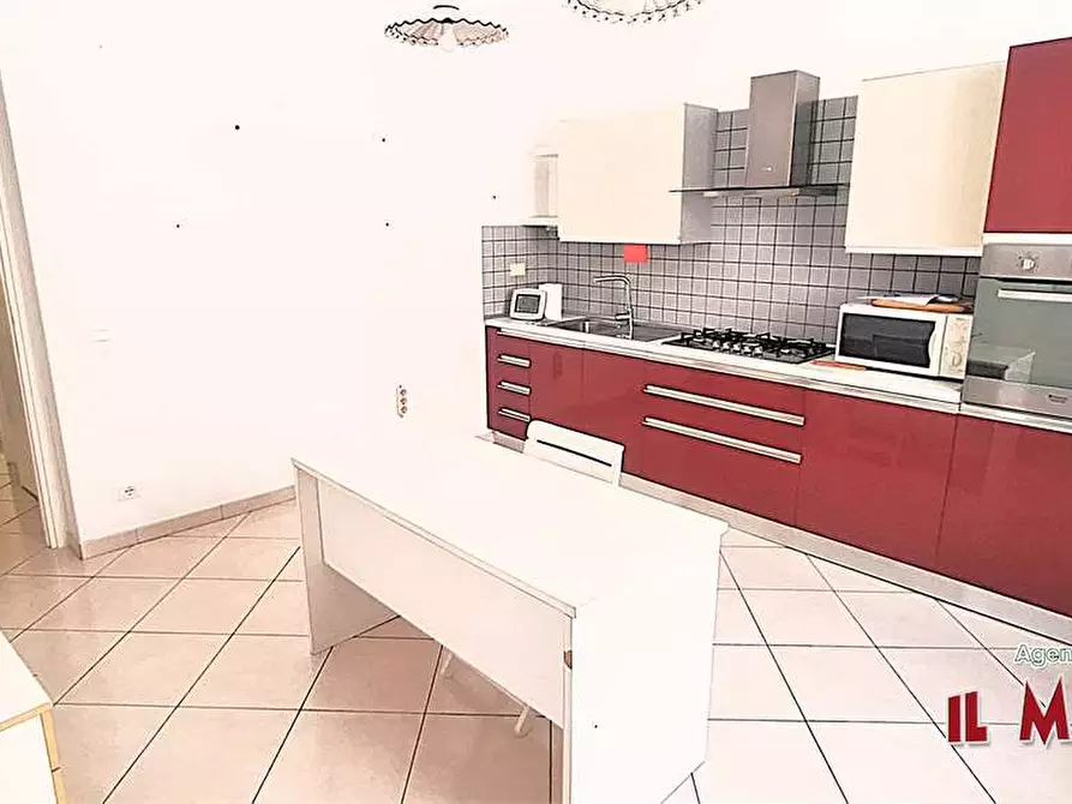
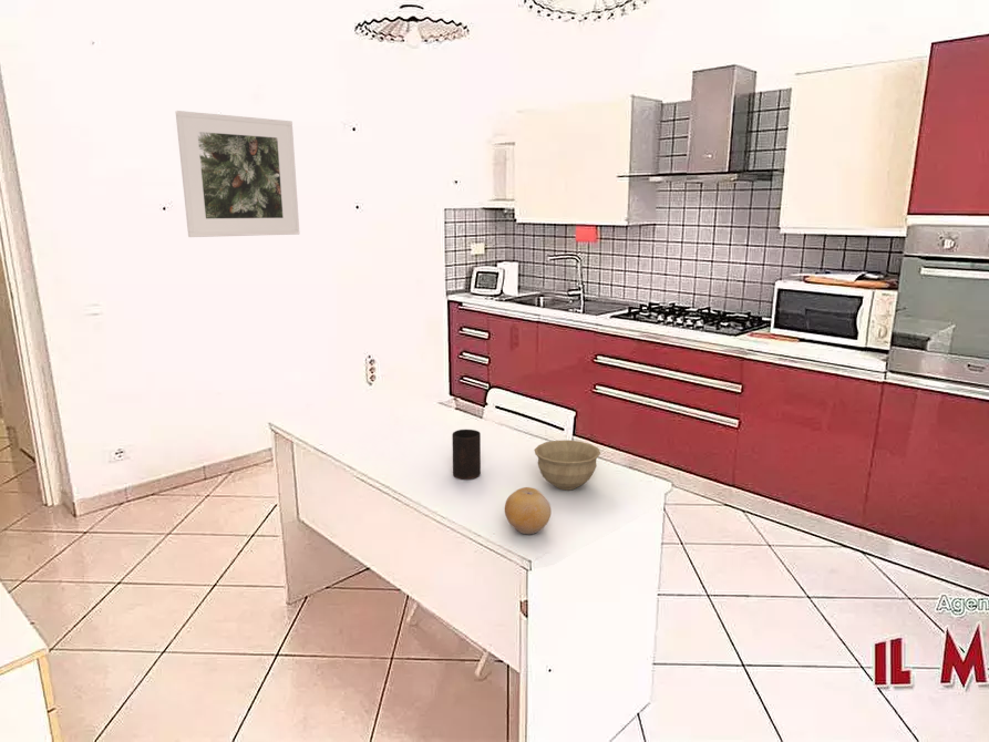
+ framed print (241, 176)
+ cup (466, 453)
+ fruit (527, 511)
+ bowl (566, 467)
